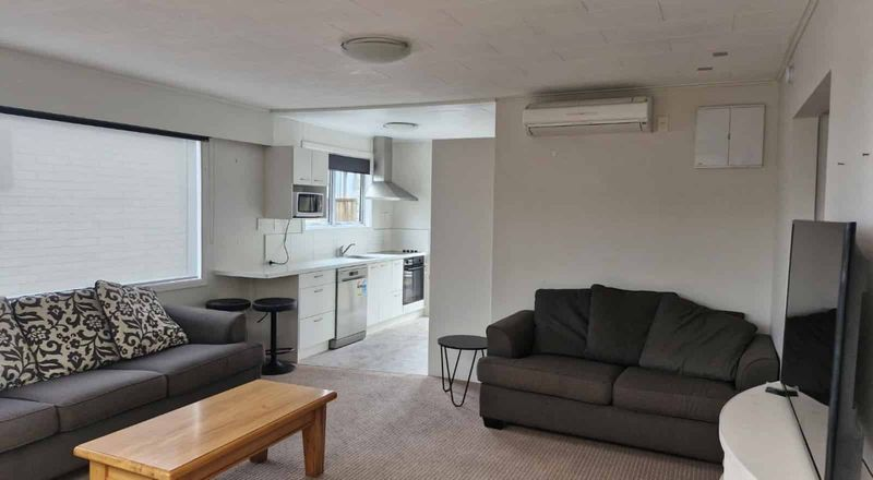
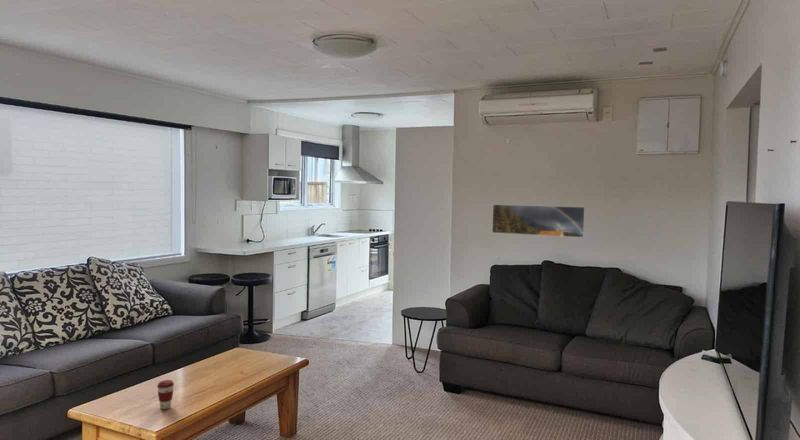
+ coffee cup (165, 394)
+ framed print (537, 220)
